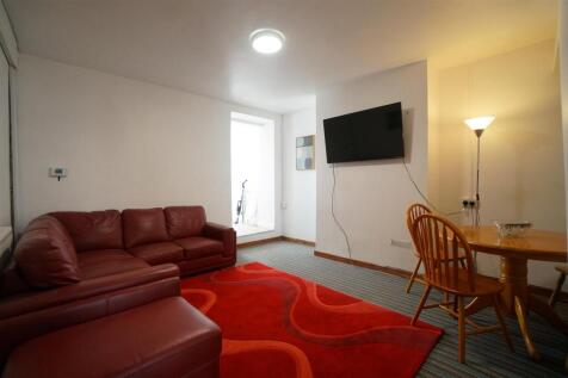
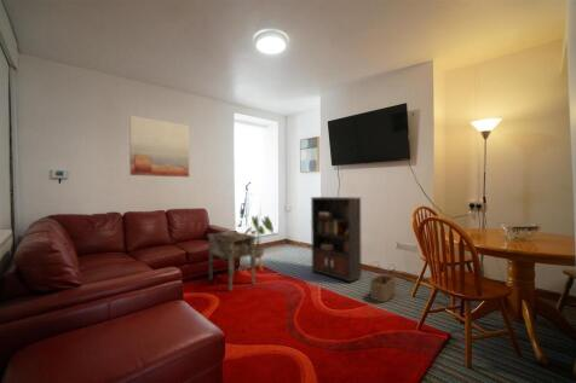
+ wall art (161, 149)
+ house plant (259, 242)
+ bookcase (345, 236)
+ side table (231, 257)
+ wicker basket (382, 279)
